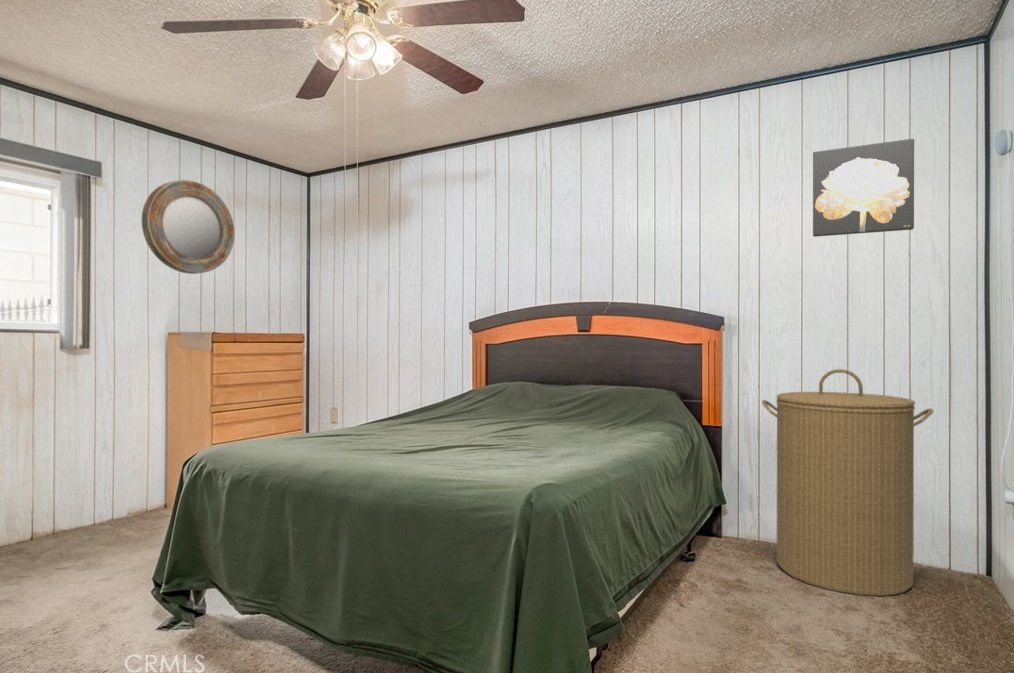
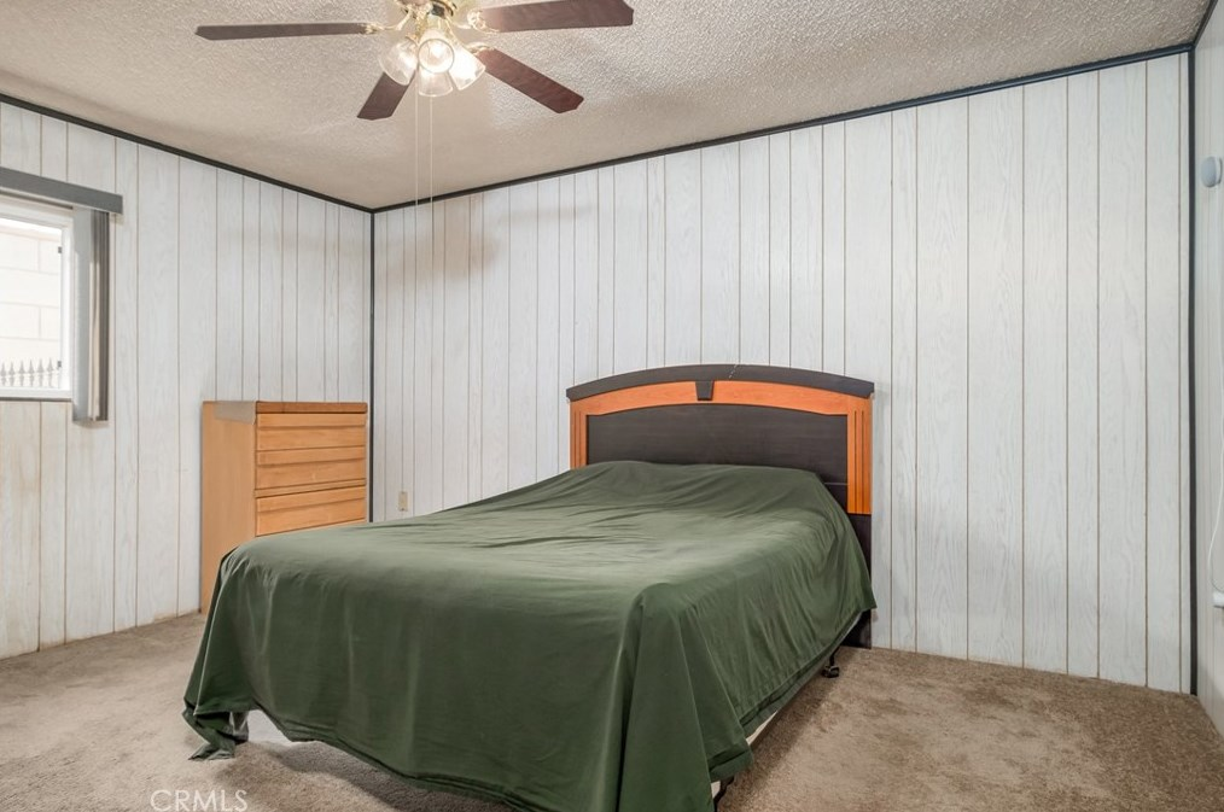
- laundry hamper (842, 470)
- wall art (861, 189)
- home mirror (191, 227)
